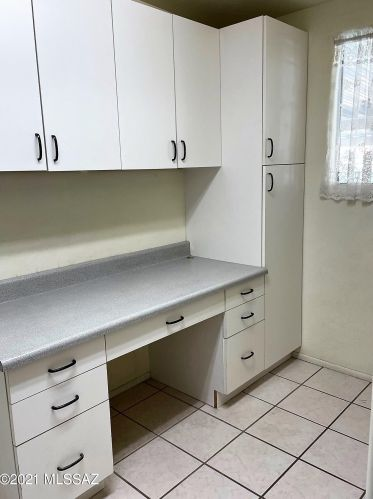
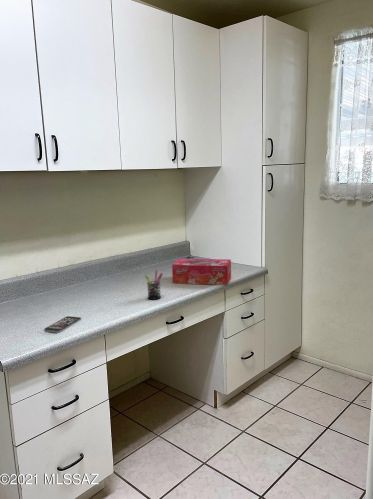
+ pen holder (152, 284)
+ smartphone (63, 324)
+ tissue box (202, 271)
